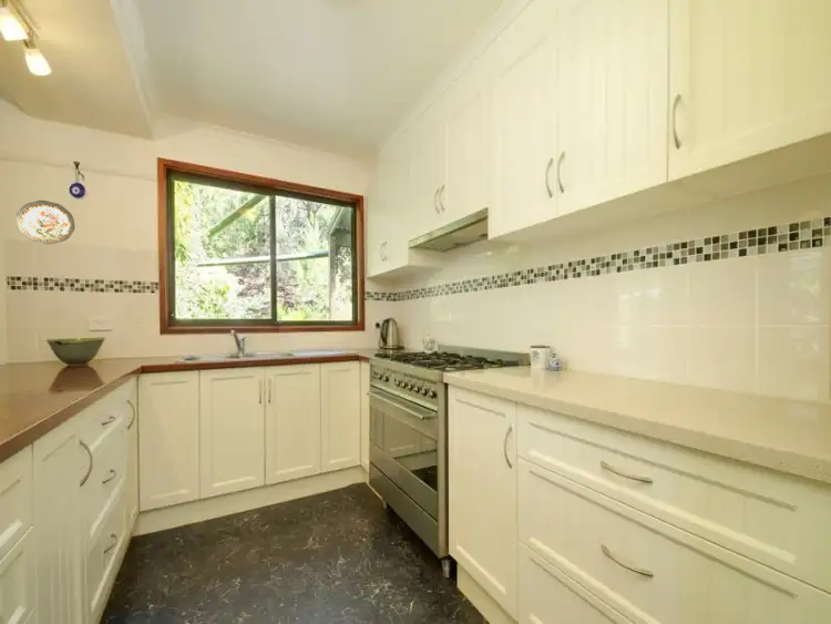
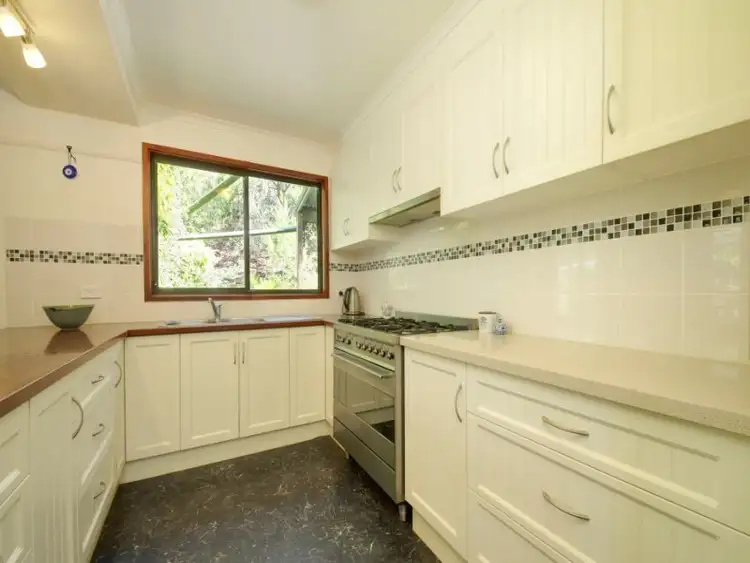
- decorative plate (47, 222)
